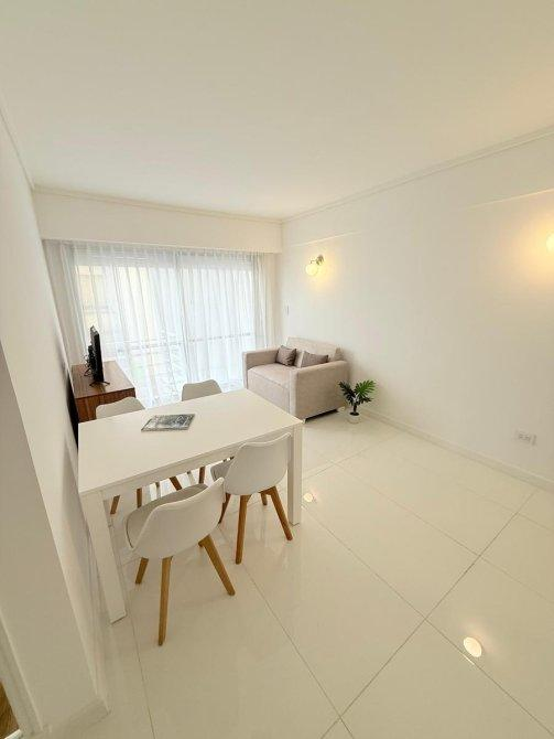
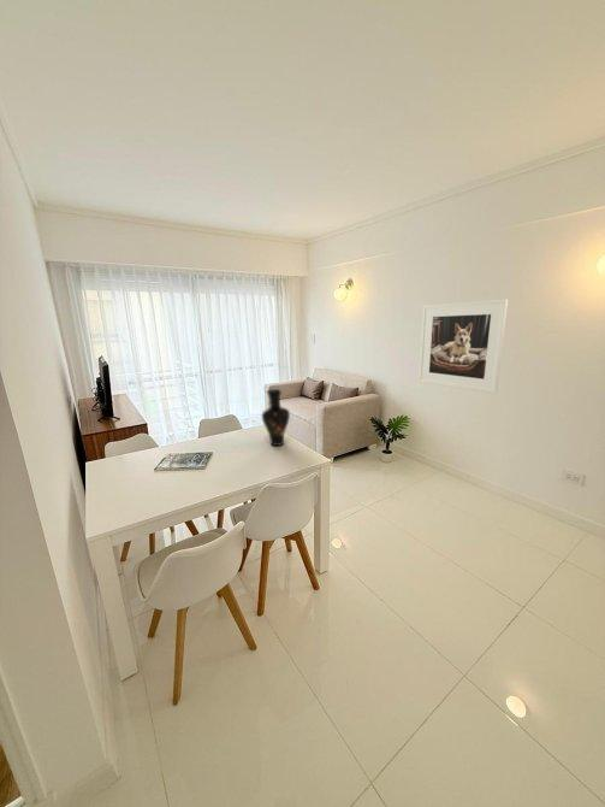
+ vase (275, 417)
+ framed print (457, 346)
